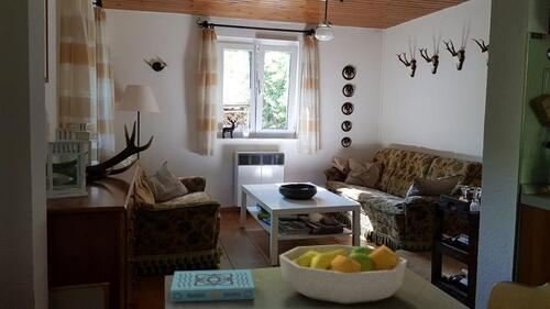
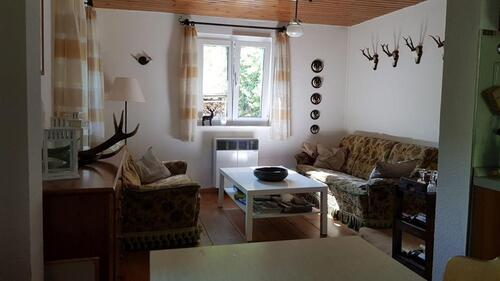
- fruit bowl (342, 266)
- book (212, 284)
